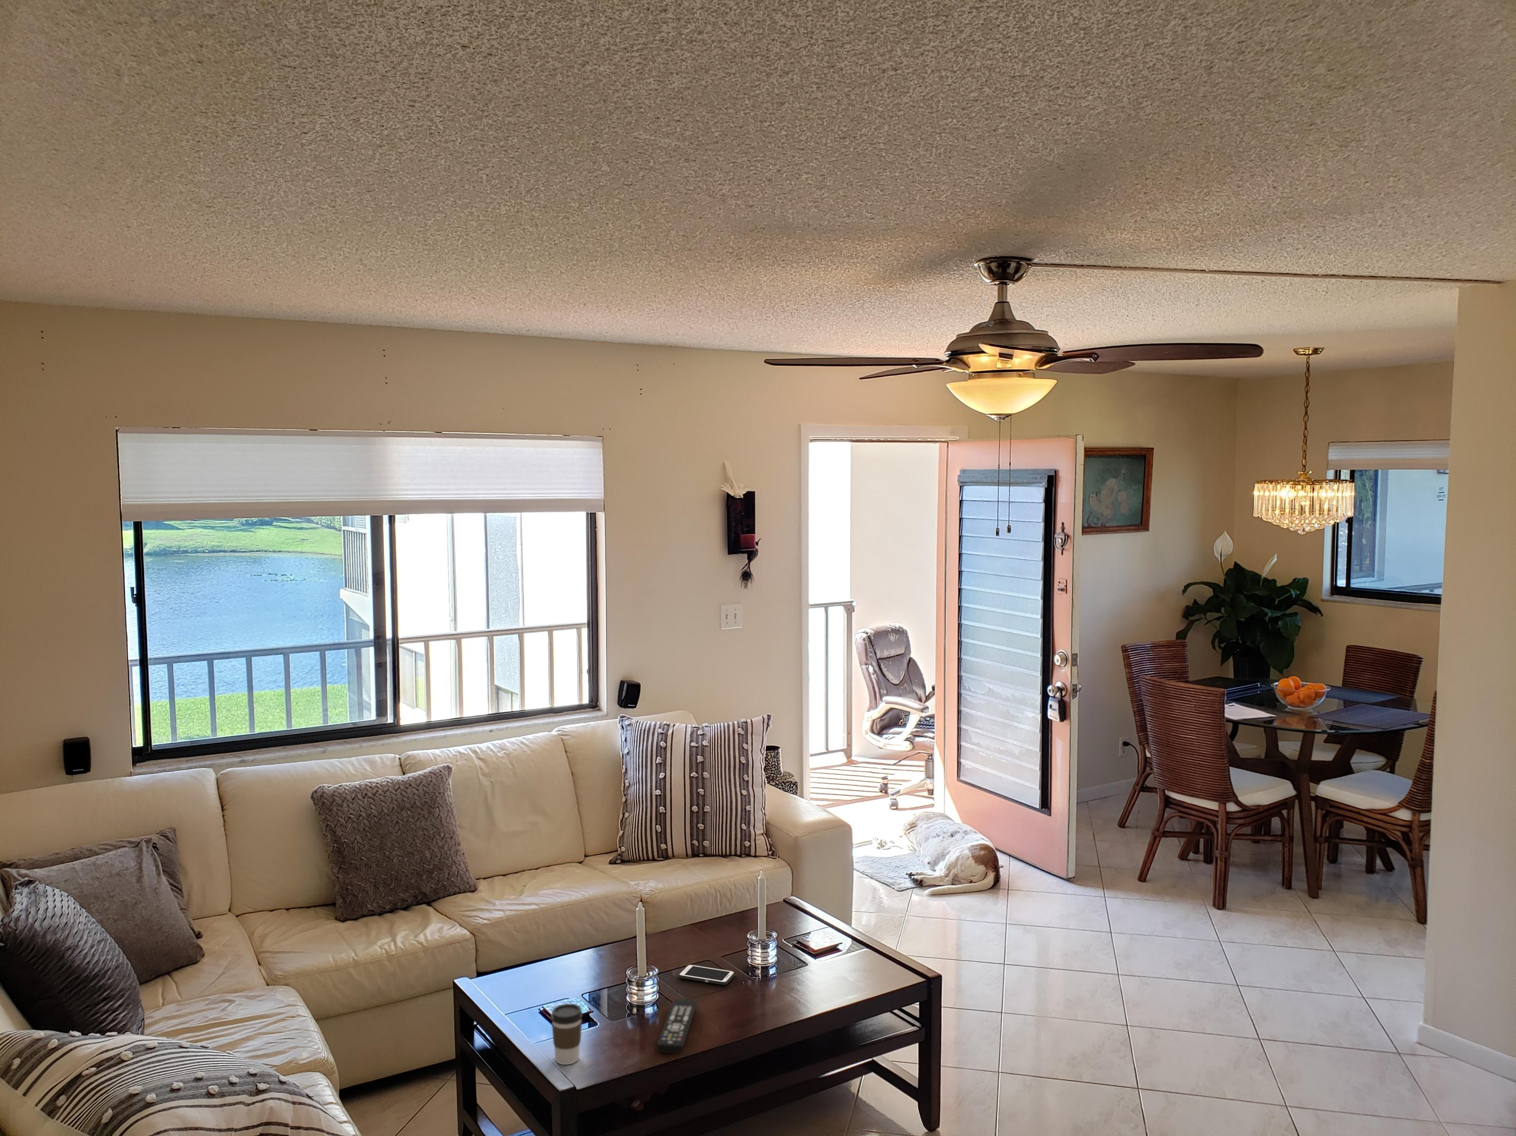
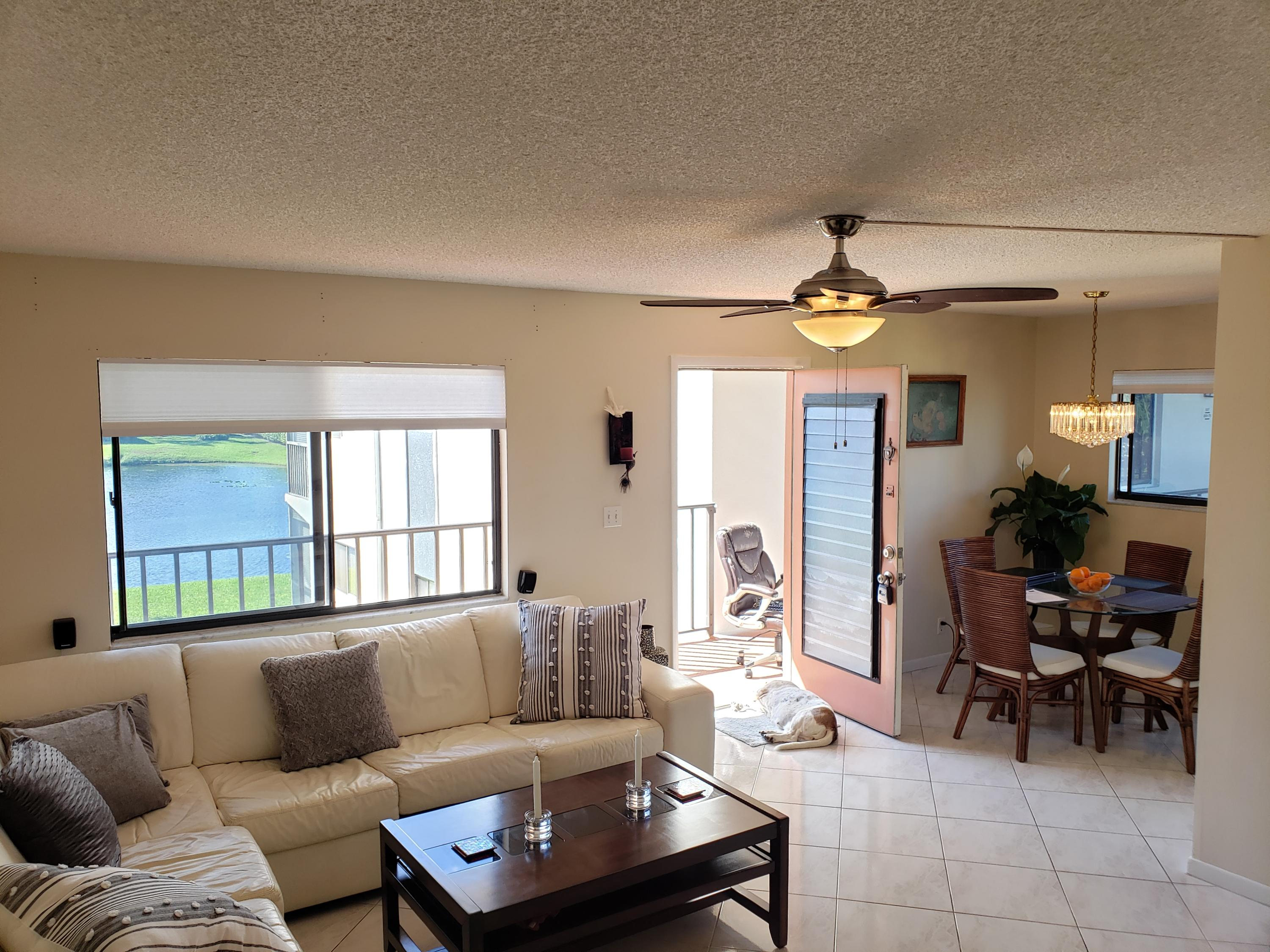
- remote control (678, 1025)
- coffee cup (567, 1035)
- cell phone (707, 975)
